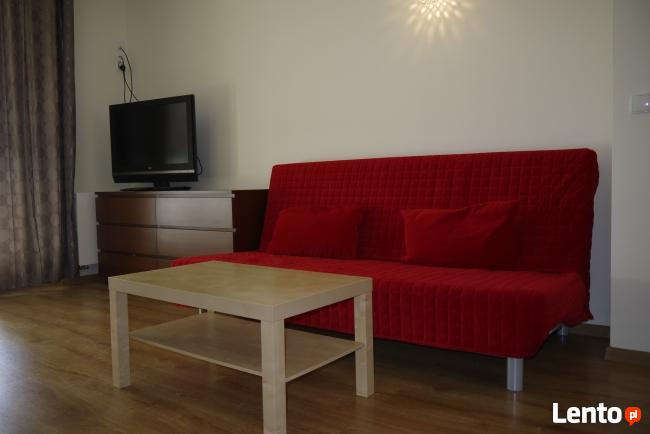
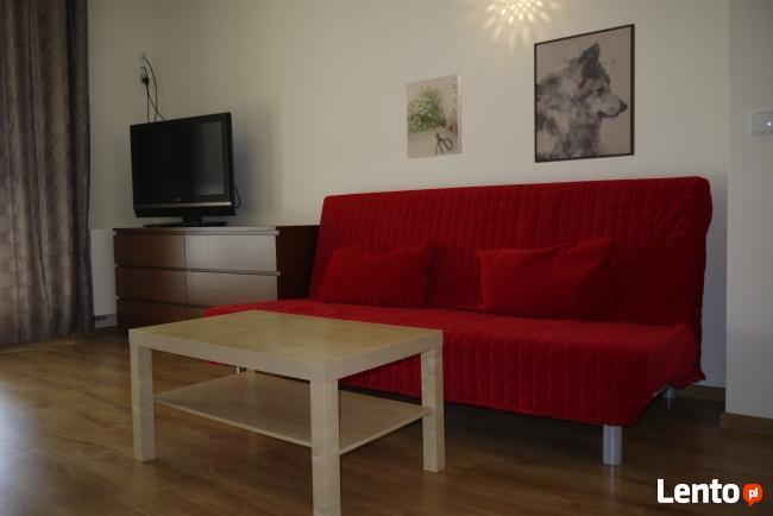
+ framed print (433, 117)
+ wall art (582, 96)
